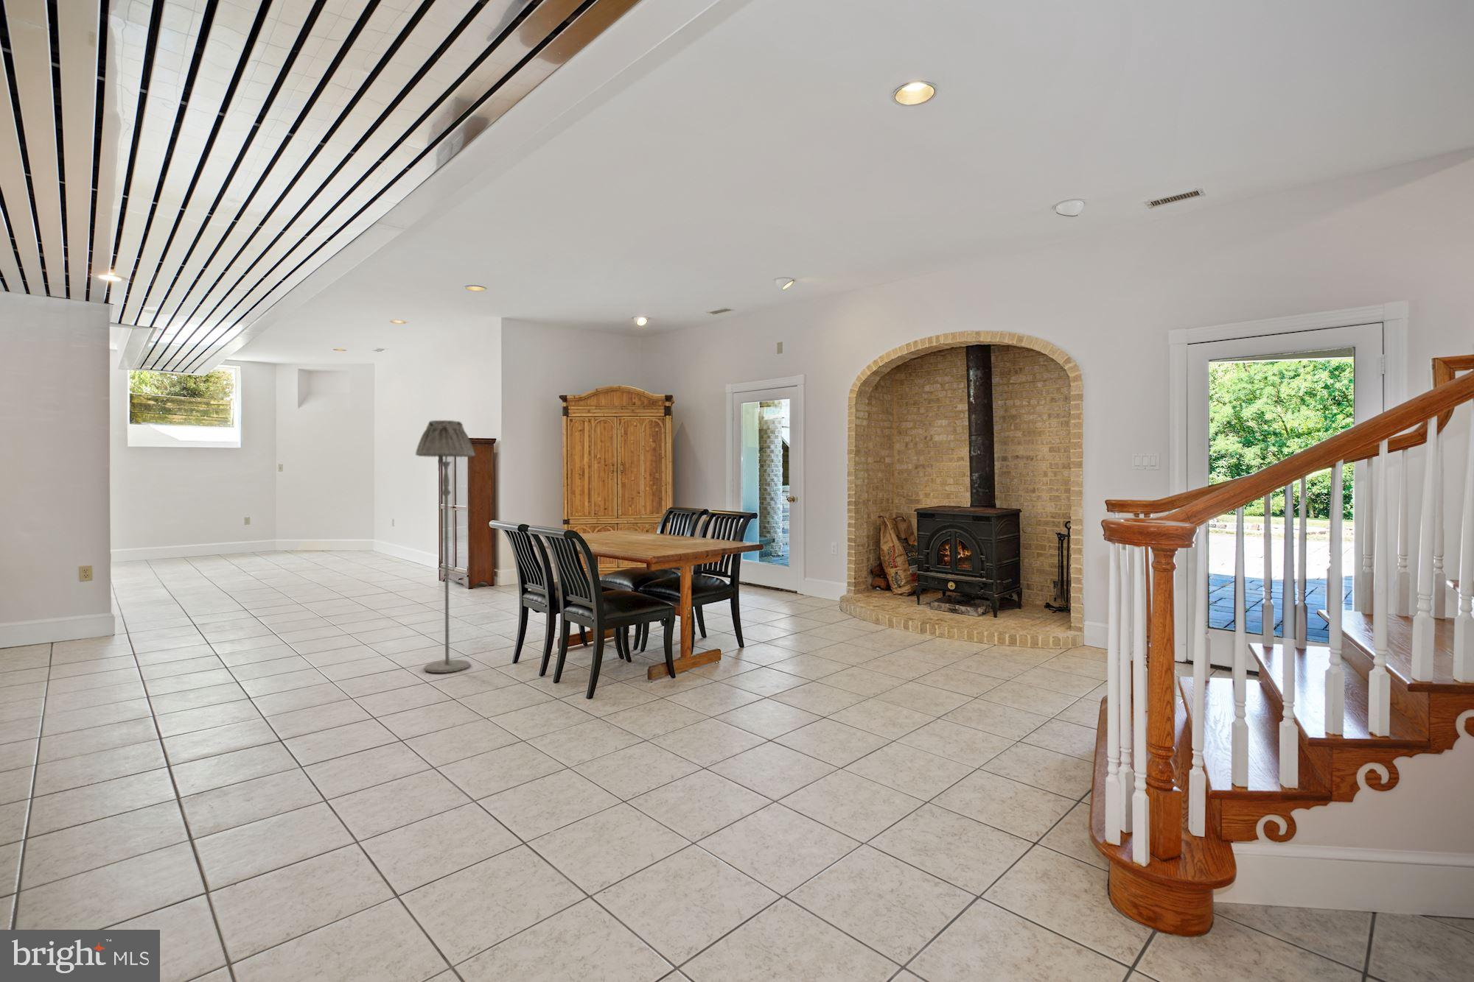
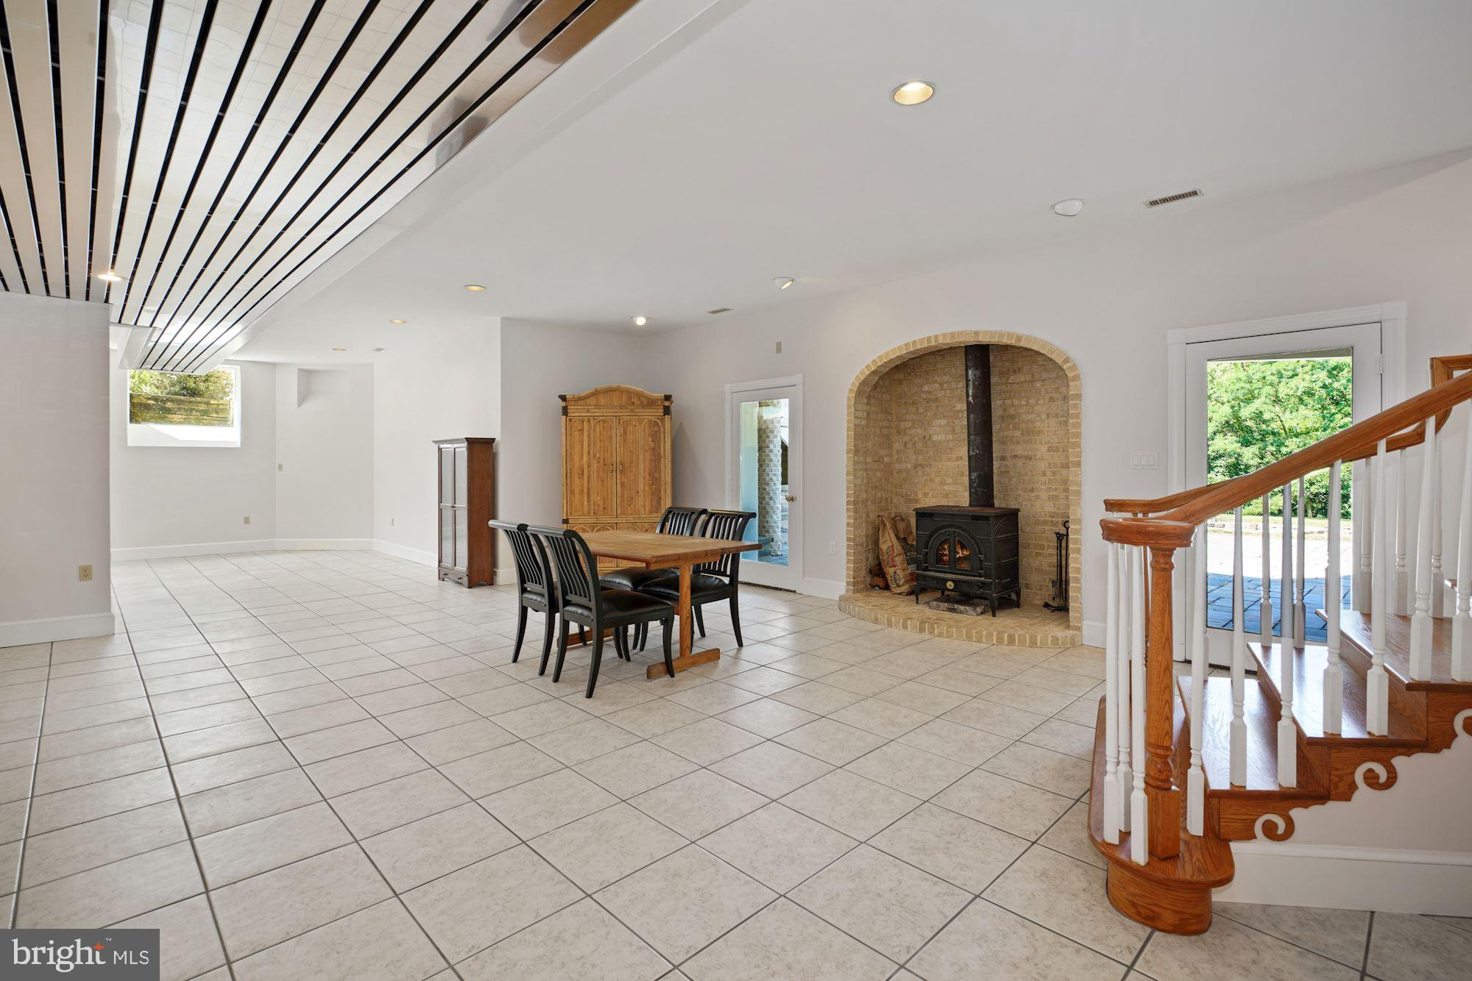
- floor lamp (446, 544)
